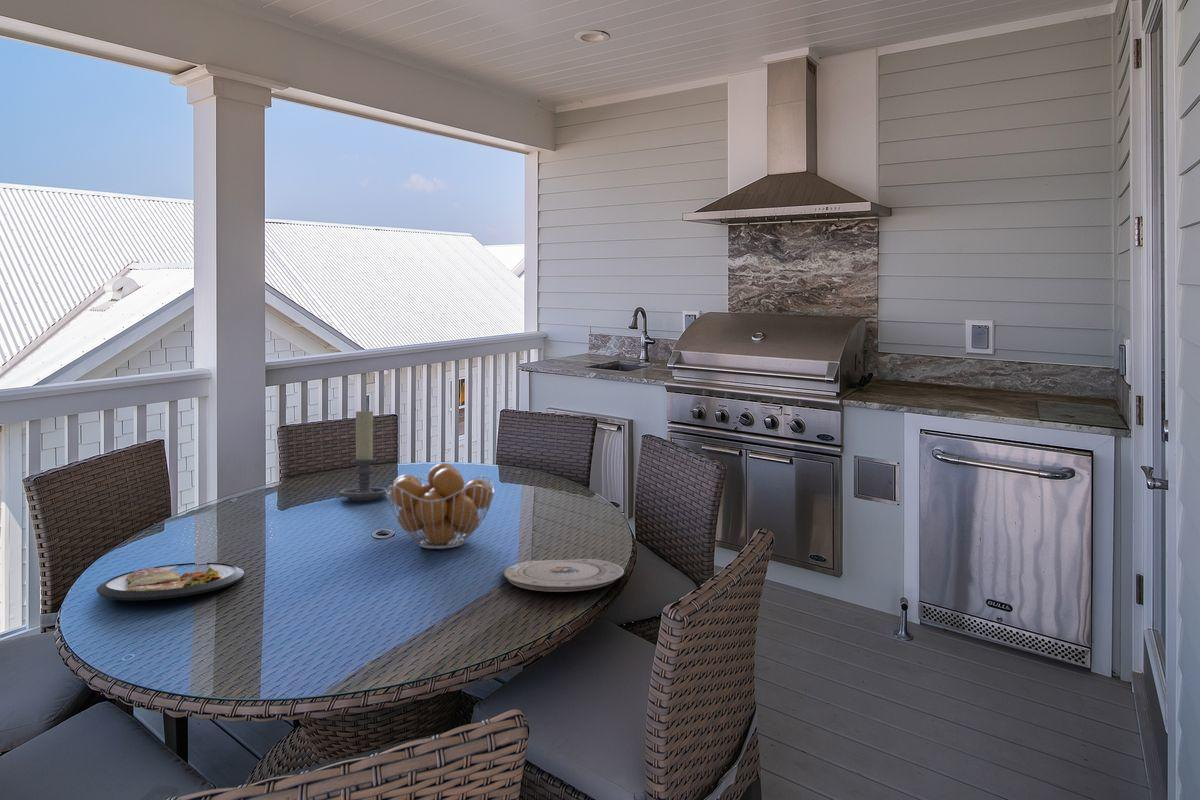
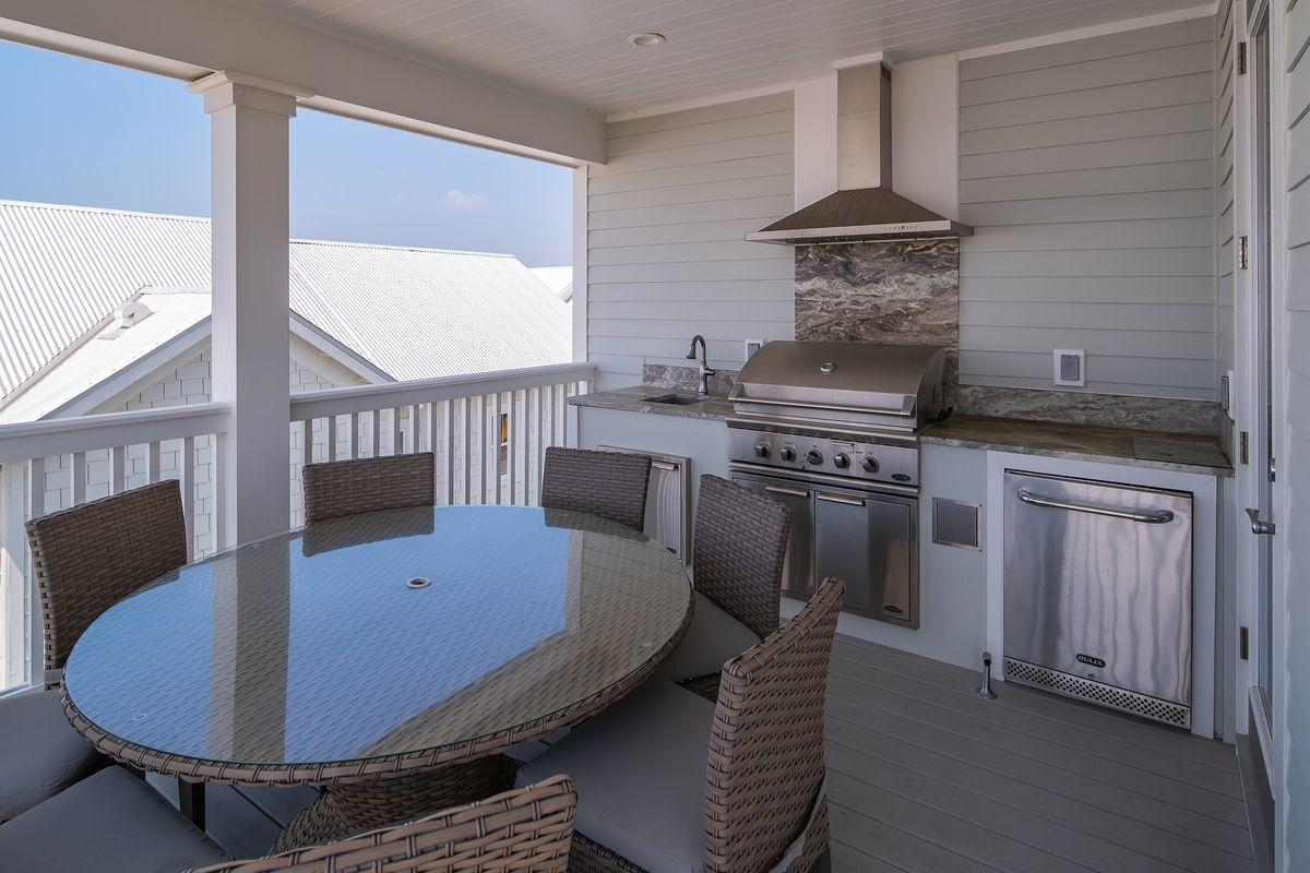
- plate (563, 573)
- fruit basket (441, 504)
- candle holder (369, 453)
- dish (173, 576)
